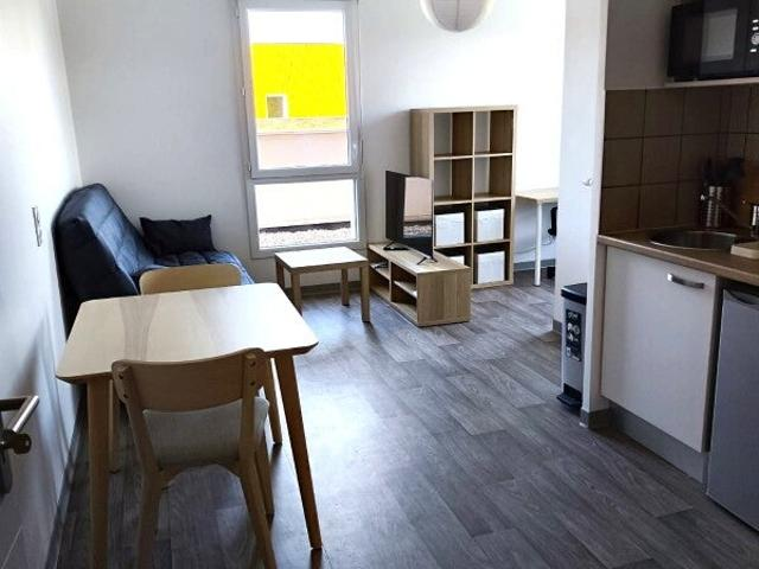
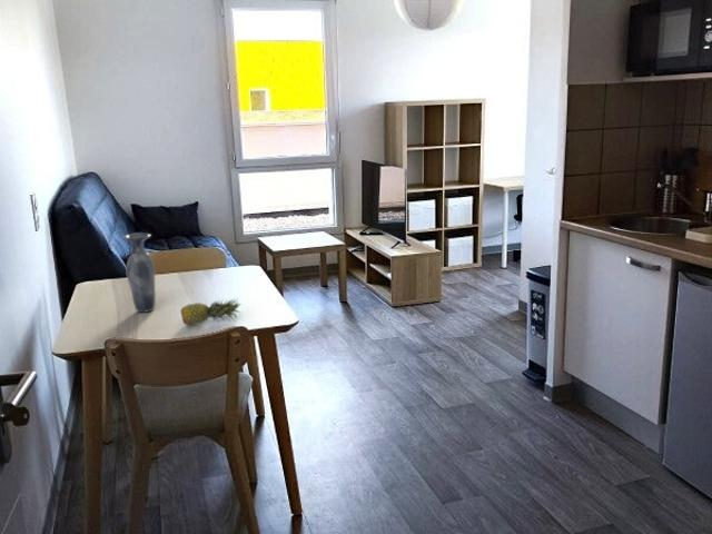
+ vase (140, 273)
+ fruit (211, 310)
